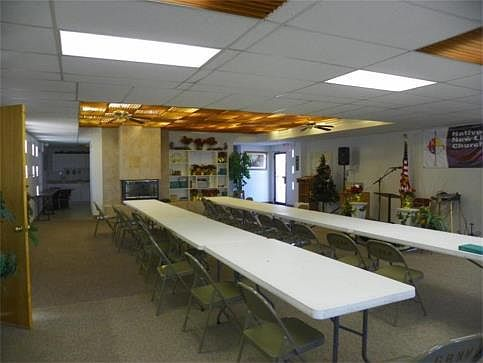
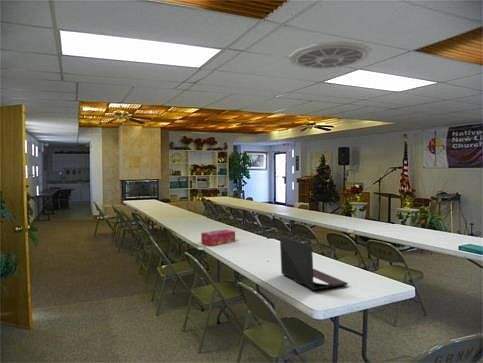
+ laptop (312, 259)
+ ceiling vent (329, 58)
+ tissue box (218, 237)
